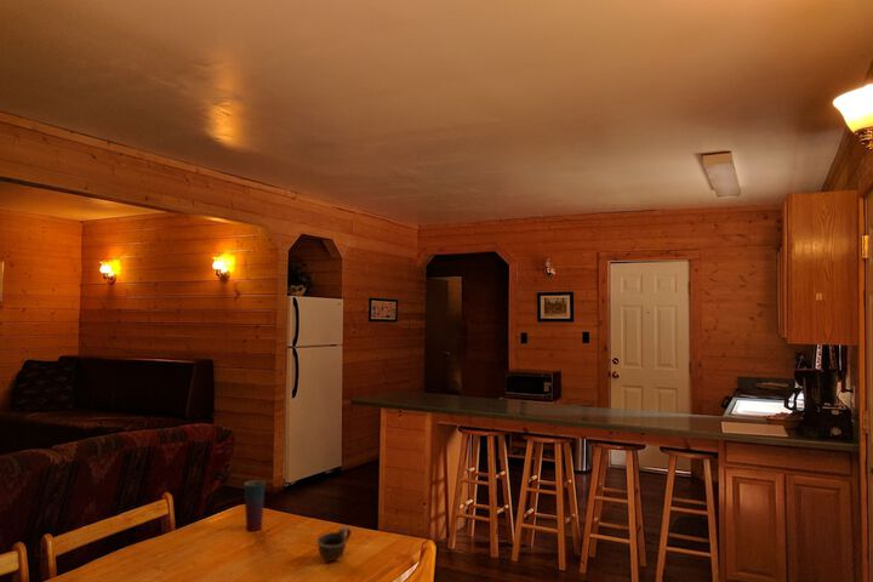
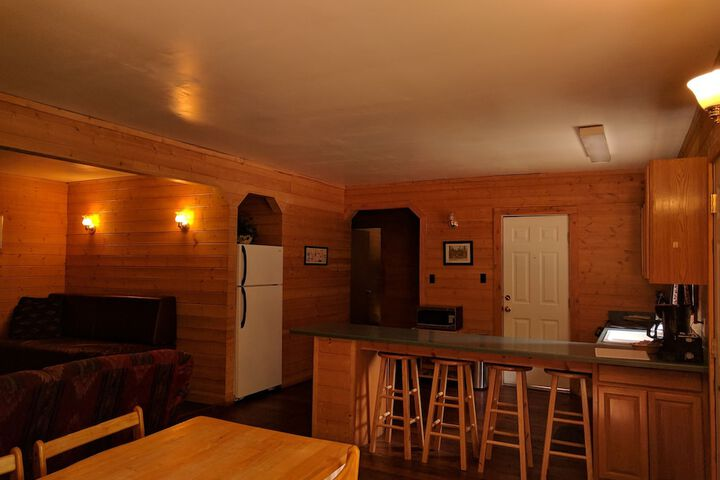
- cup (253, 504)
- cup (333, 544)
